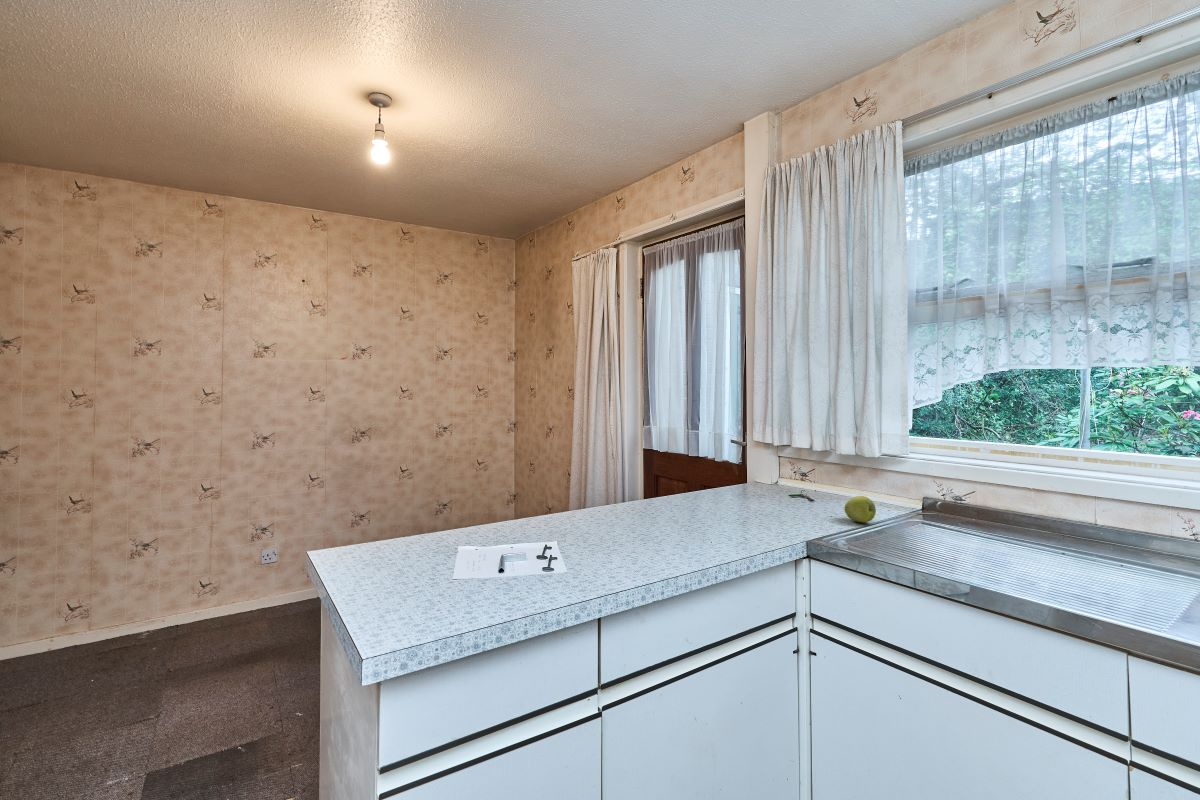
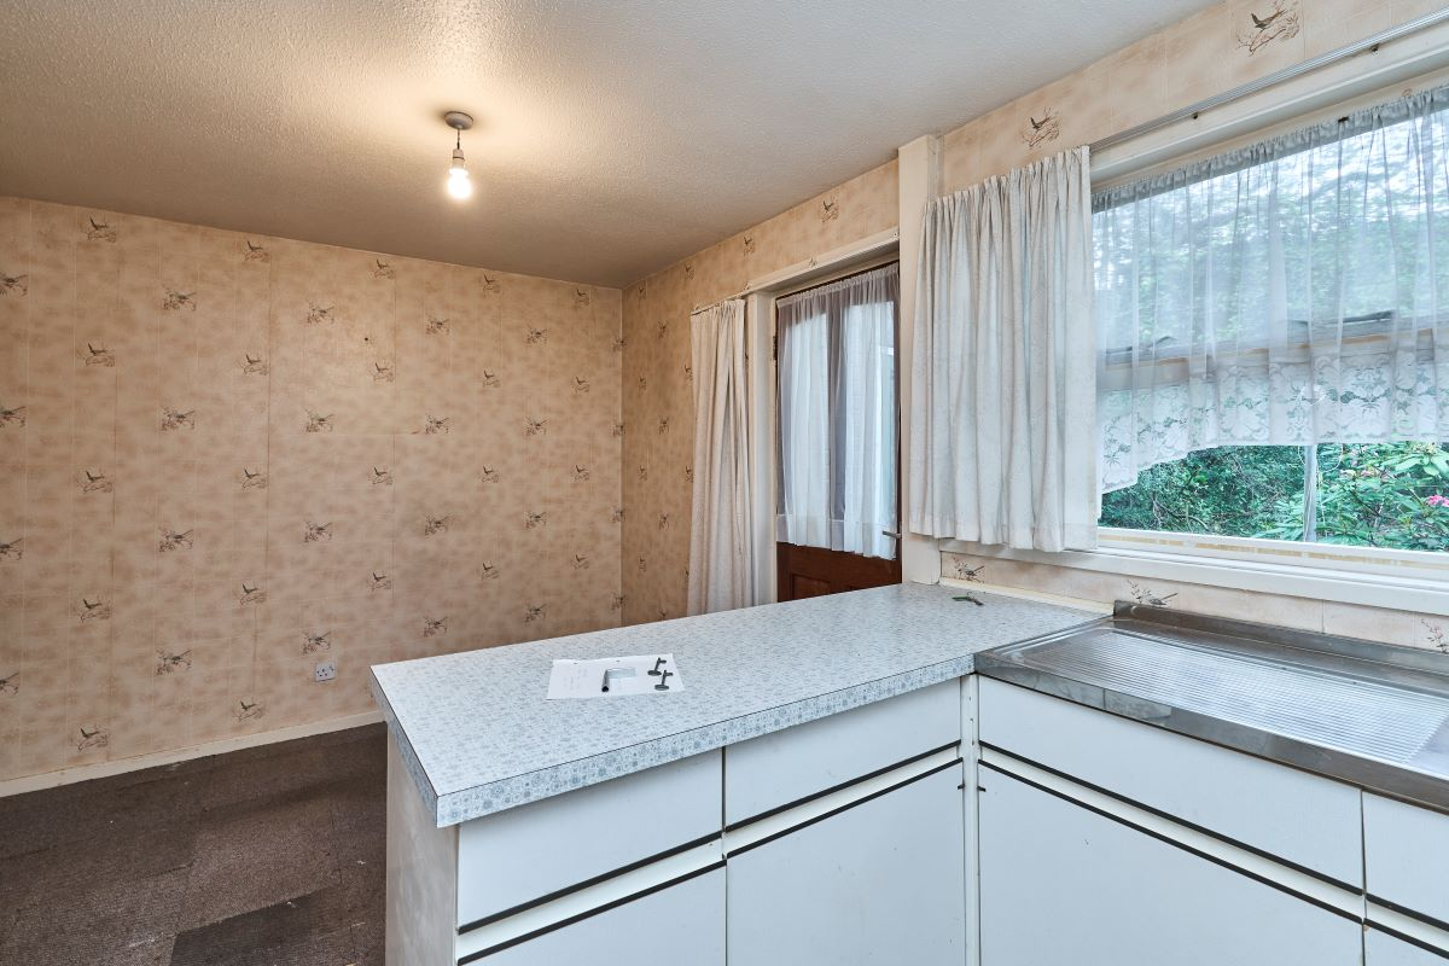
- apple (860, 508)
